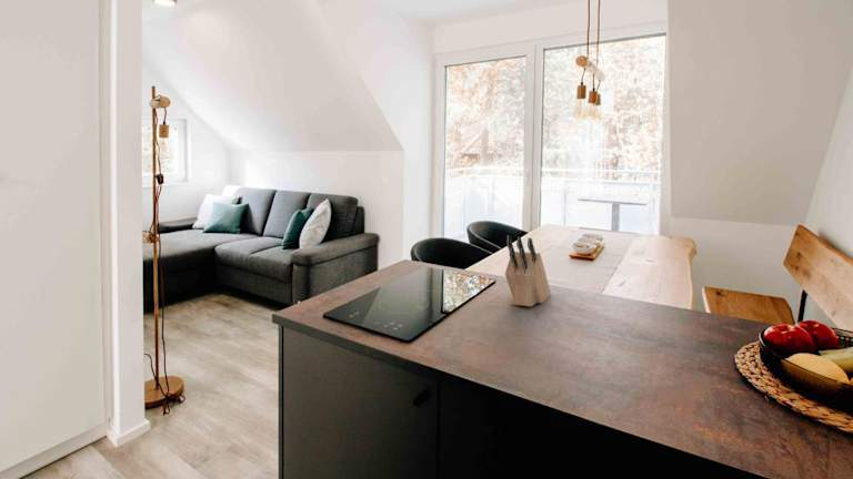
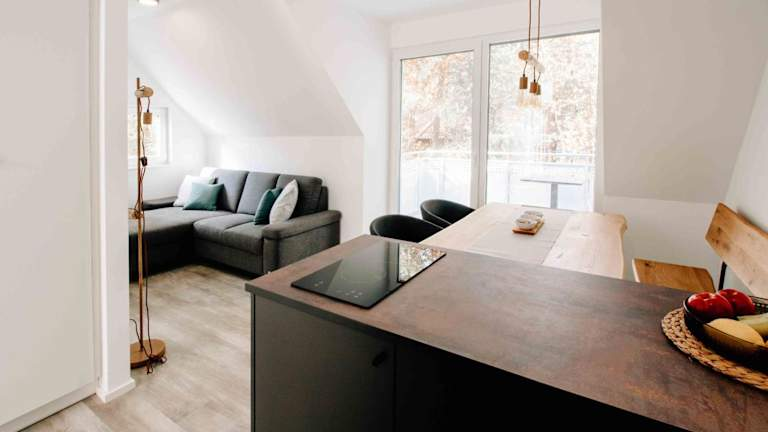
- knife block (528, 268)
